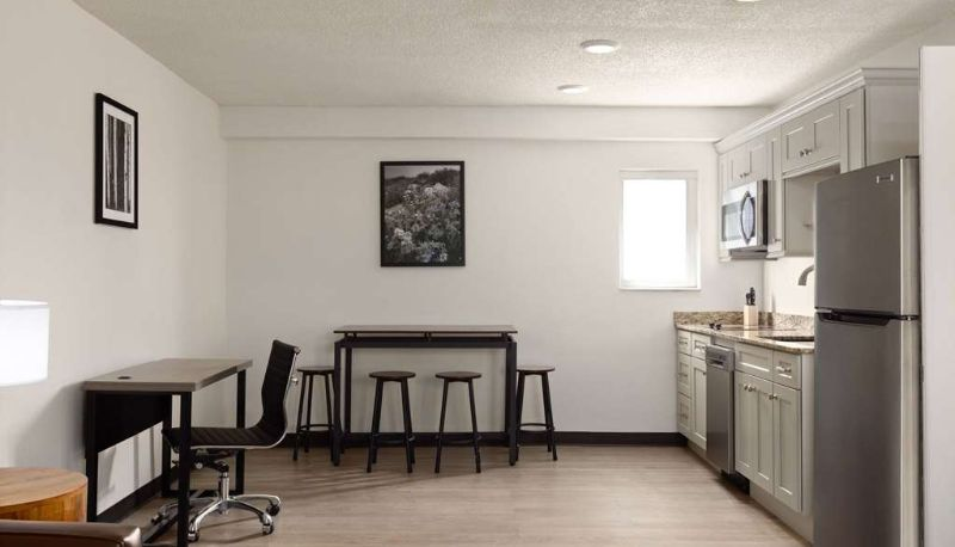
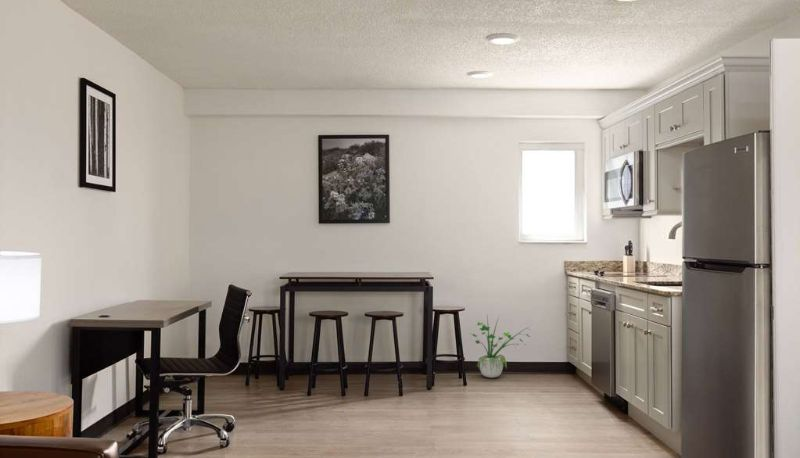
+ potted plant (502, 343)
